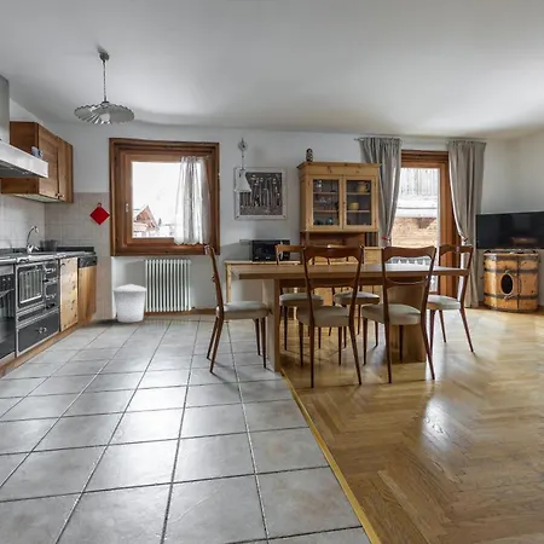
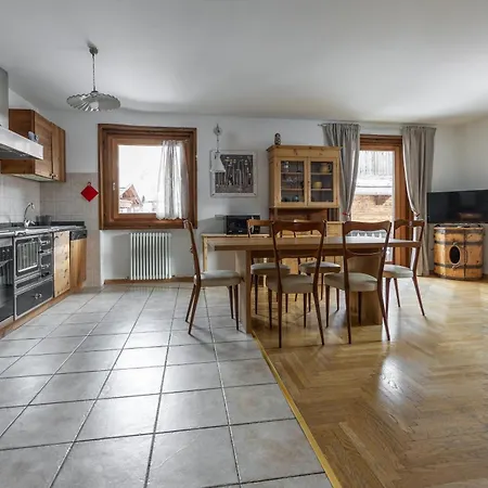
- trash can (129, 301)
